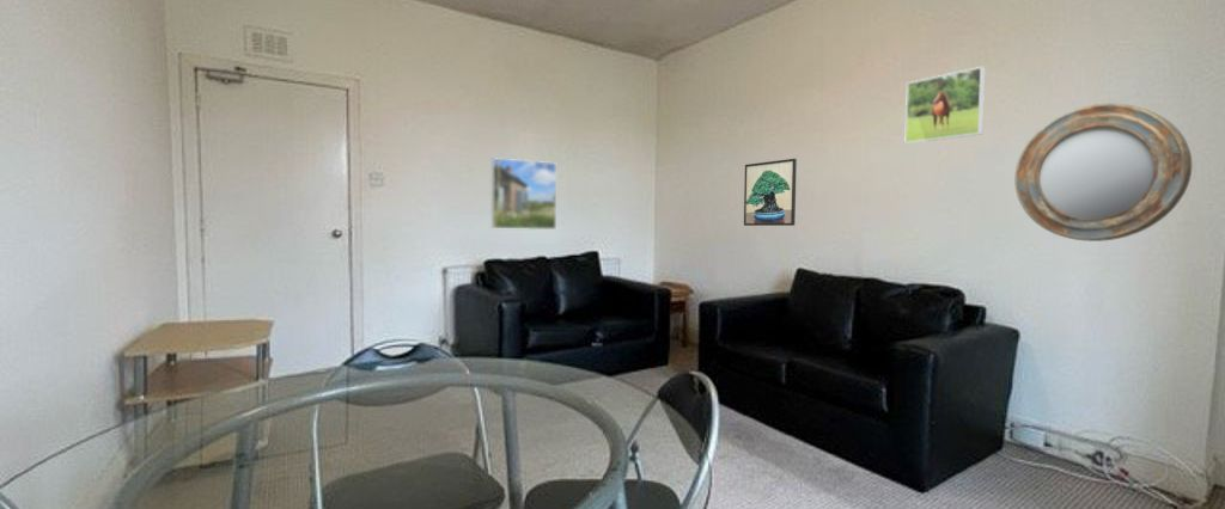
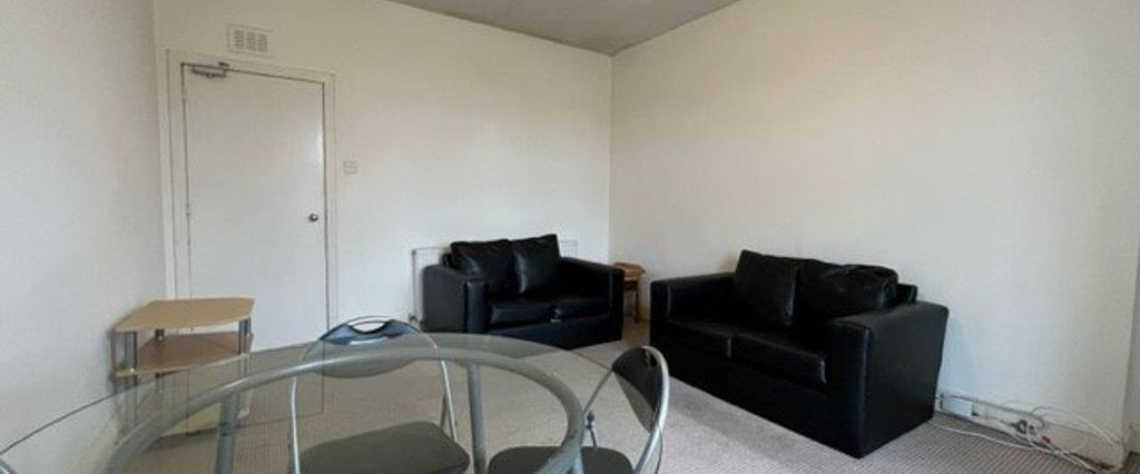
- home mirror (1093, 173)
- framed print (524, 195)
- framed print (943, 106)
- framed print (768, 194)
